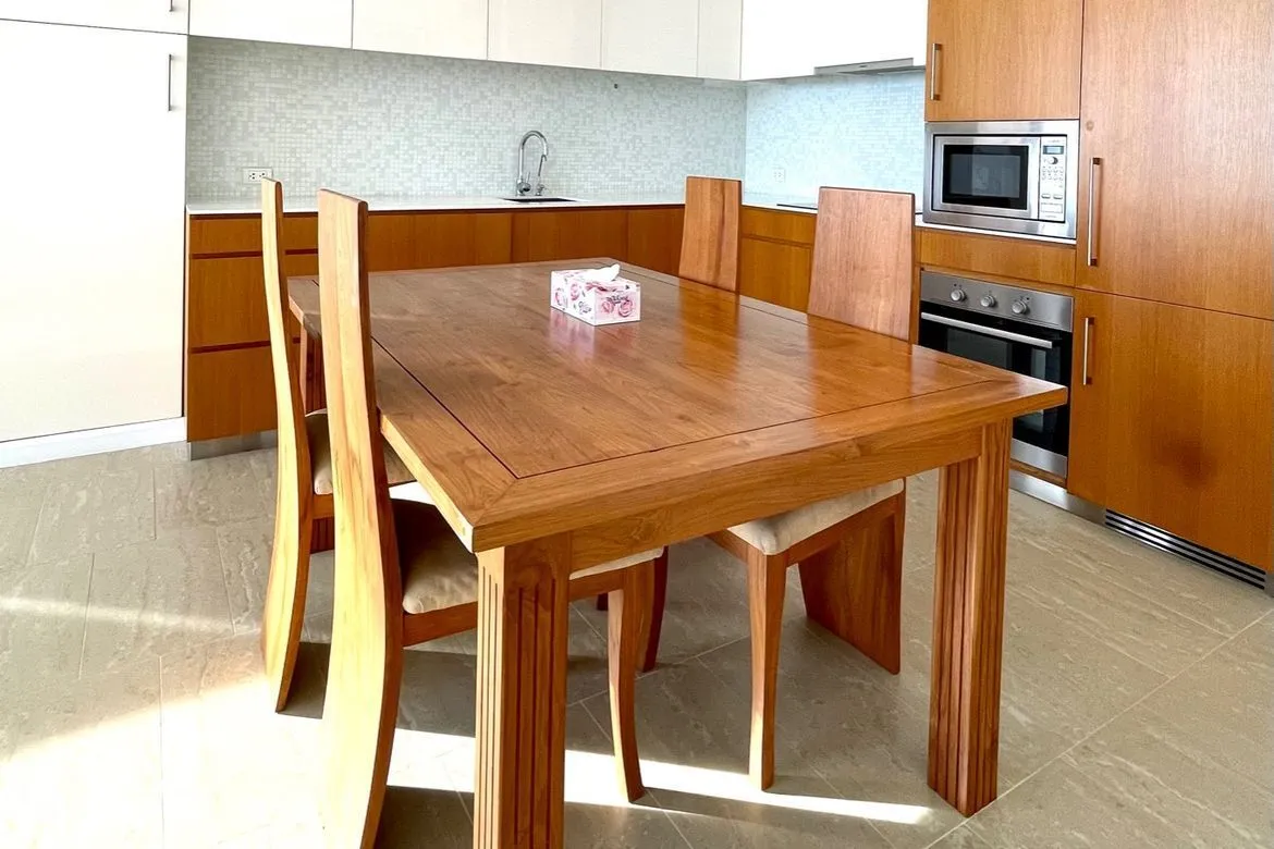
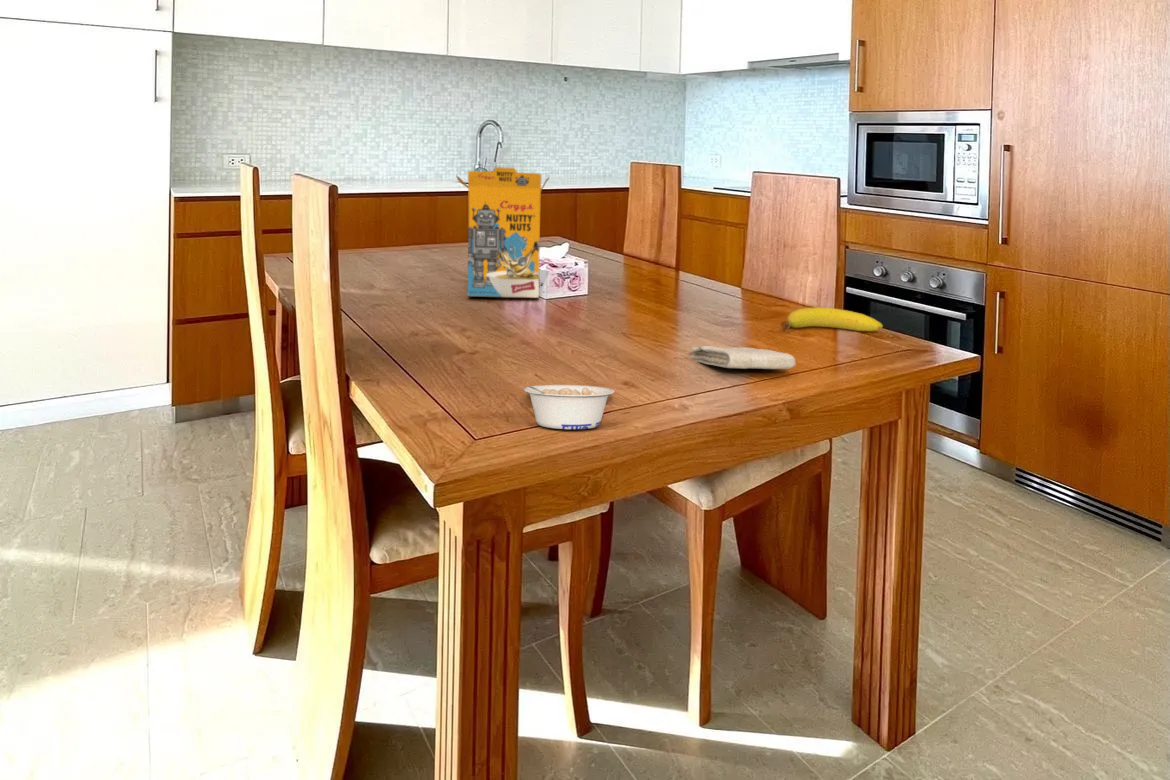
+ fruit (829, 318)
+ cereal box (502, 235)
+ washcloth (739, 356)
+ legume (569, 404)
